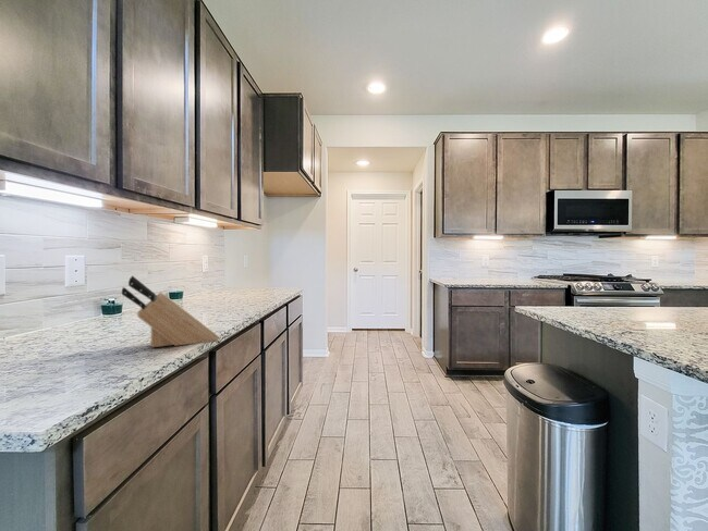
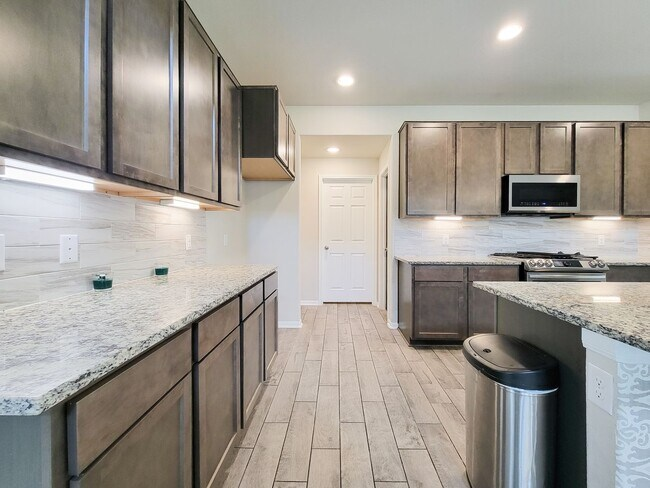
- knife block (172, 309)
